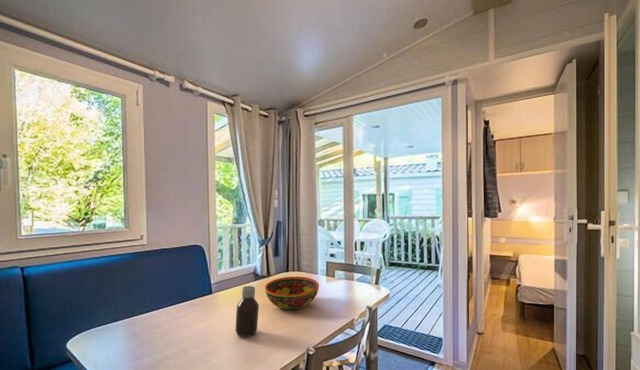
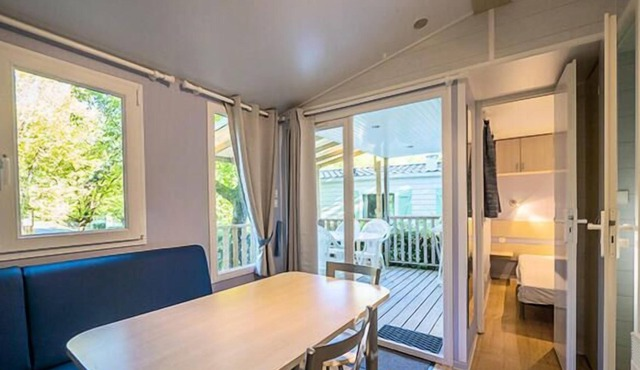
- bowl (292, 294)
- bottle (247, 310)
